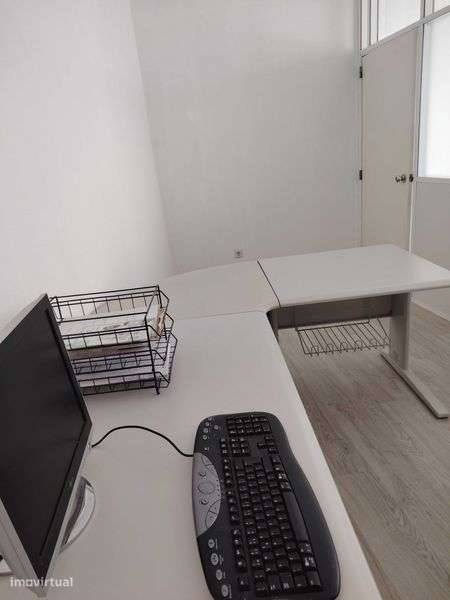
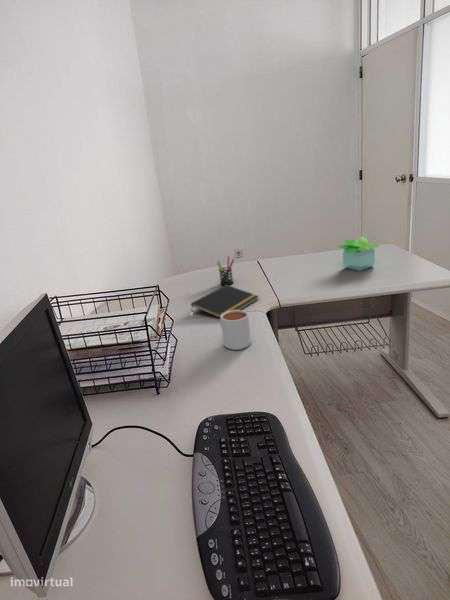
+ pen holder (225, 270)
+ mug (232, 328)
+ notepad (225, 300)
+ potted plant (356, 253)
